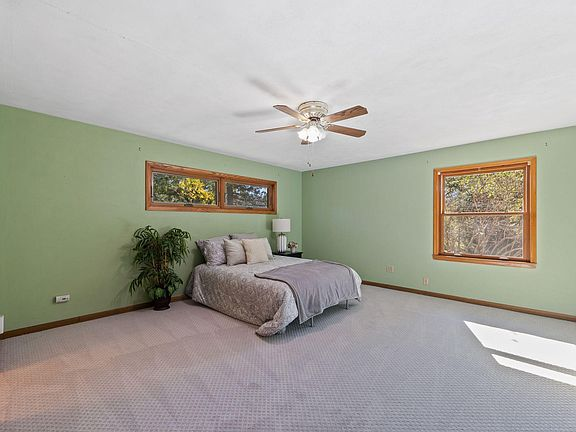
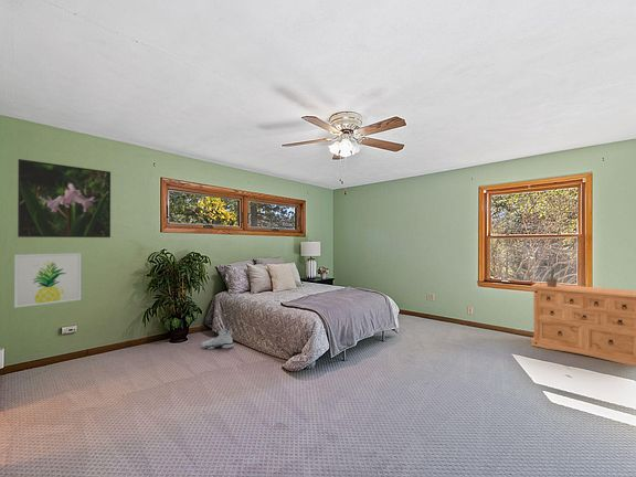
+ dresser (584, 319)
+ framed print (67, 201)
+ wall art (49, 278)
+ sneaker (218, 338)
+ potted plant (552, 272)
